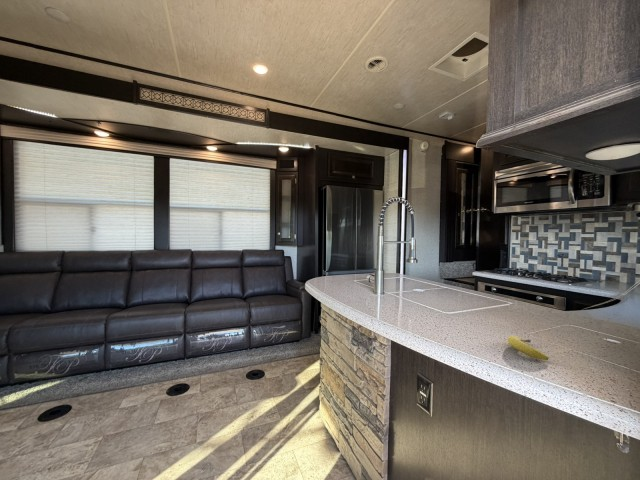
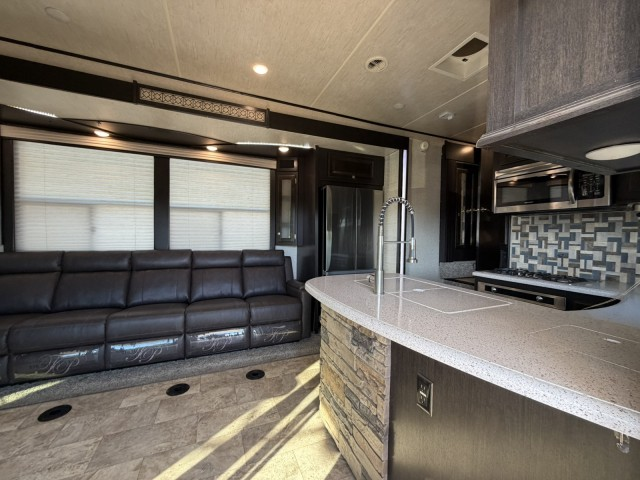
- fruit (524, 344)
